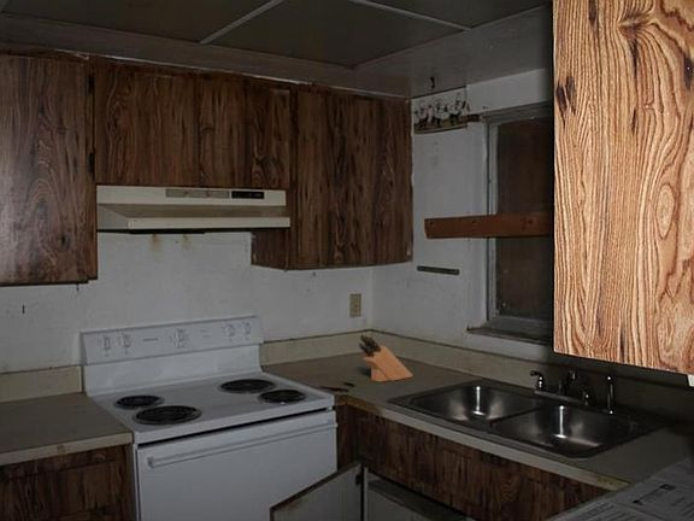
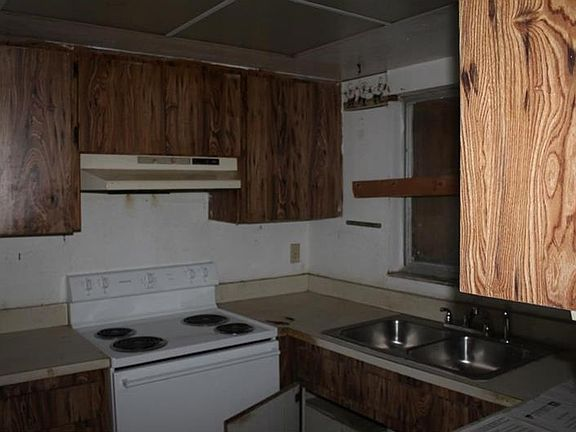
- knife block (384, 356)
